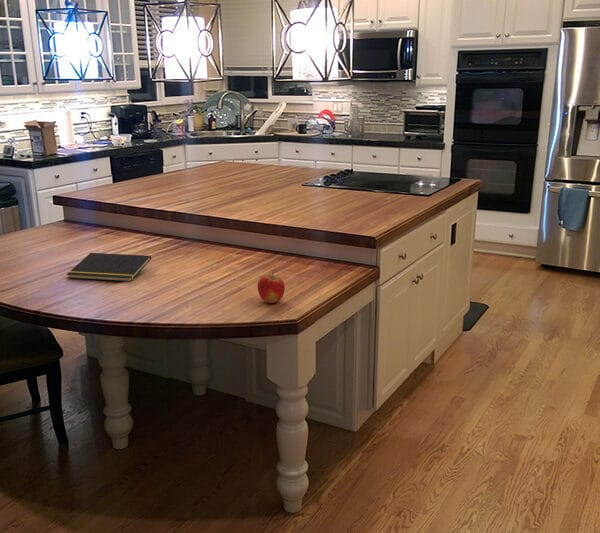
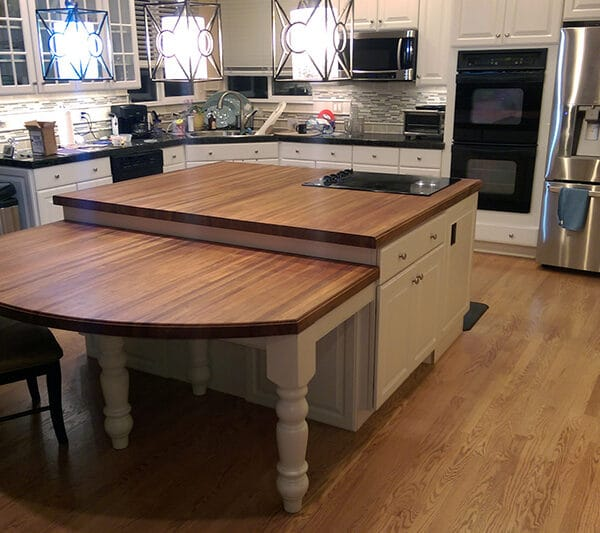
- notepad (109, 266)
- apple (271, 287)
